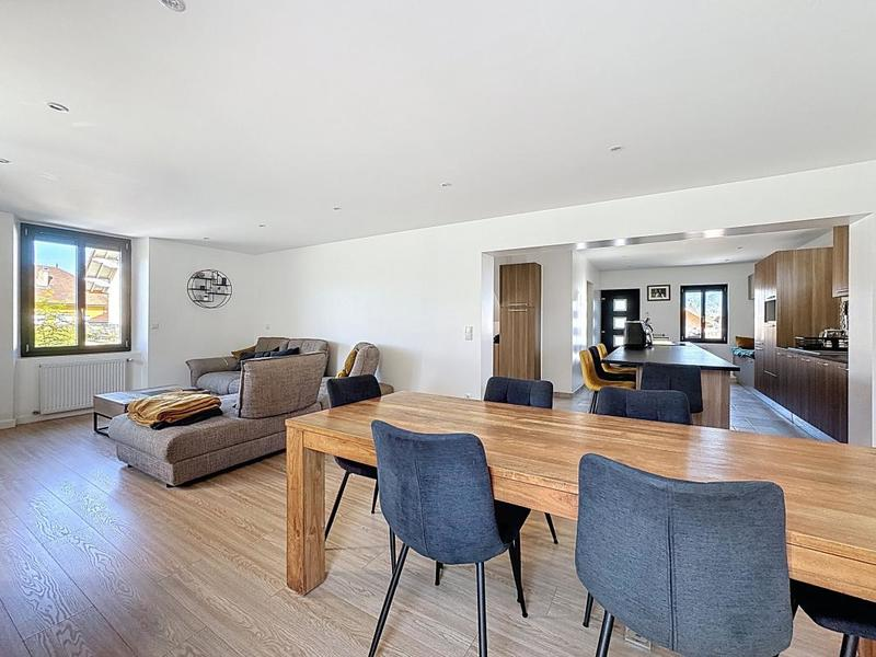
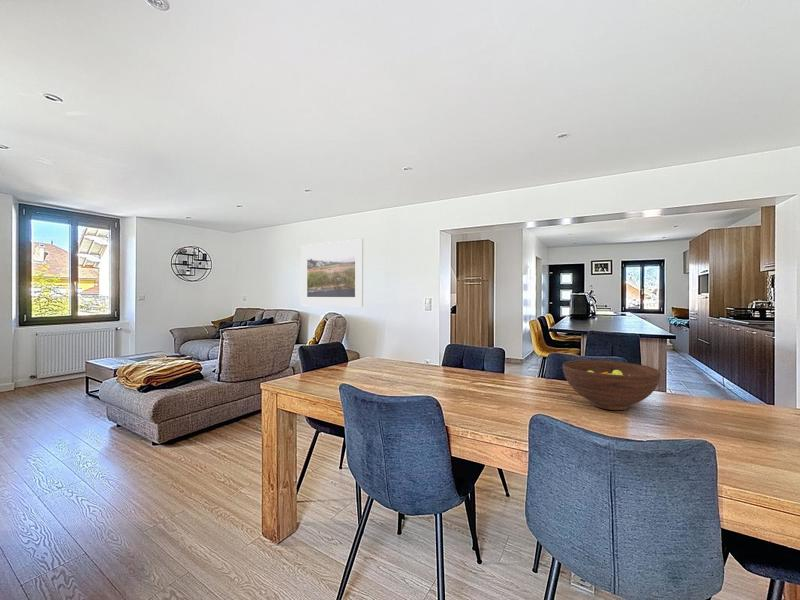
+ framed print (330, 274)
+ fruit bowl (608, 386)
